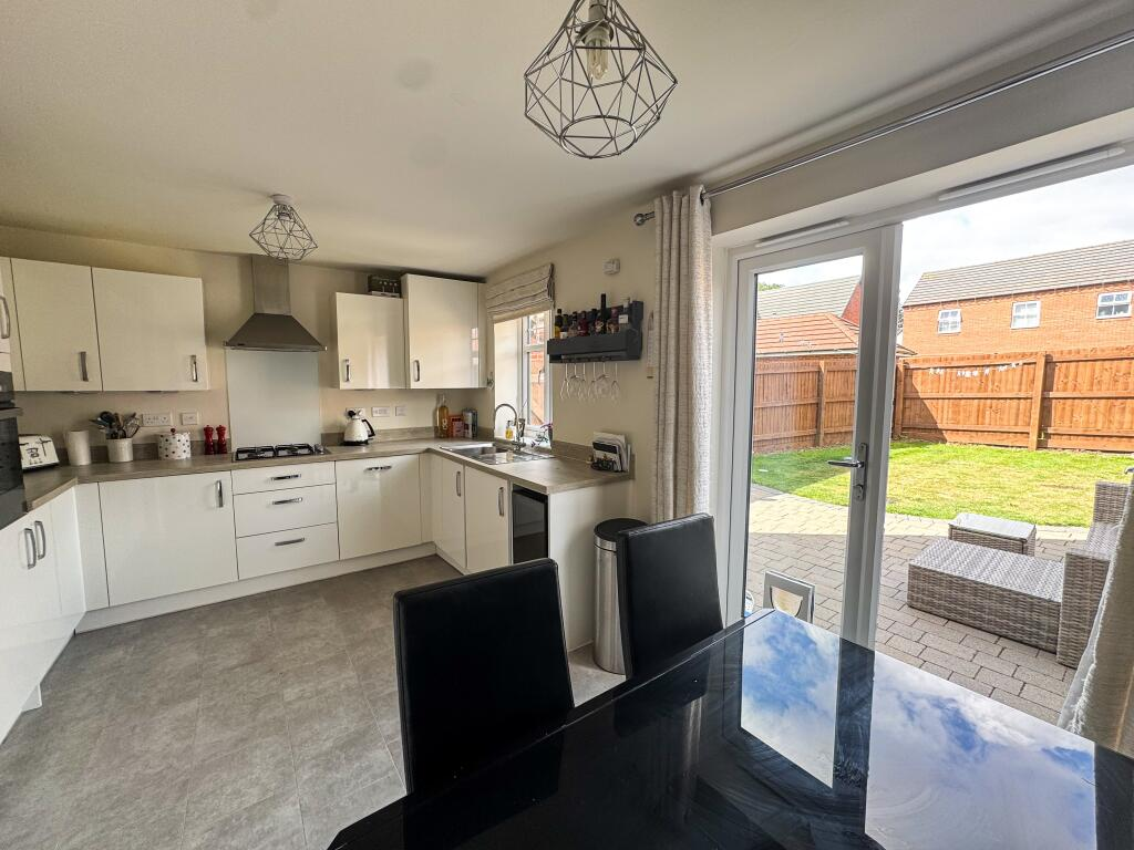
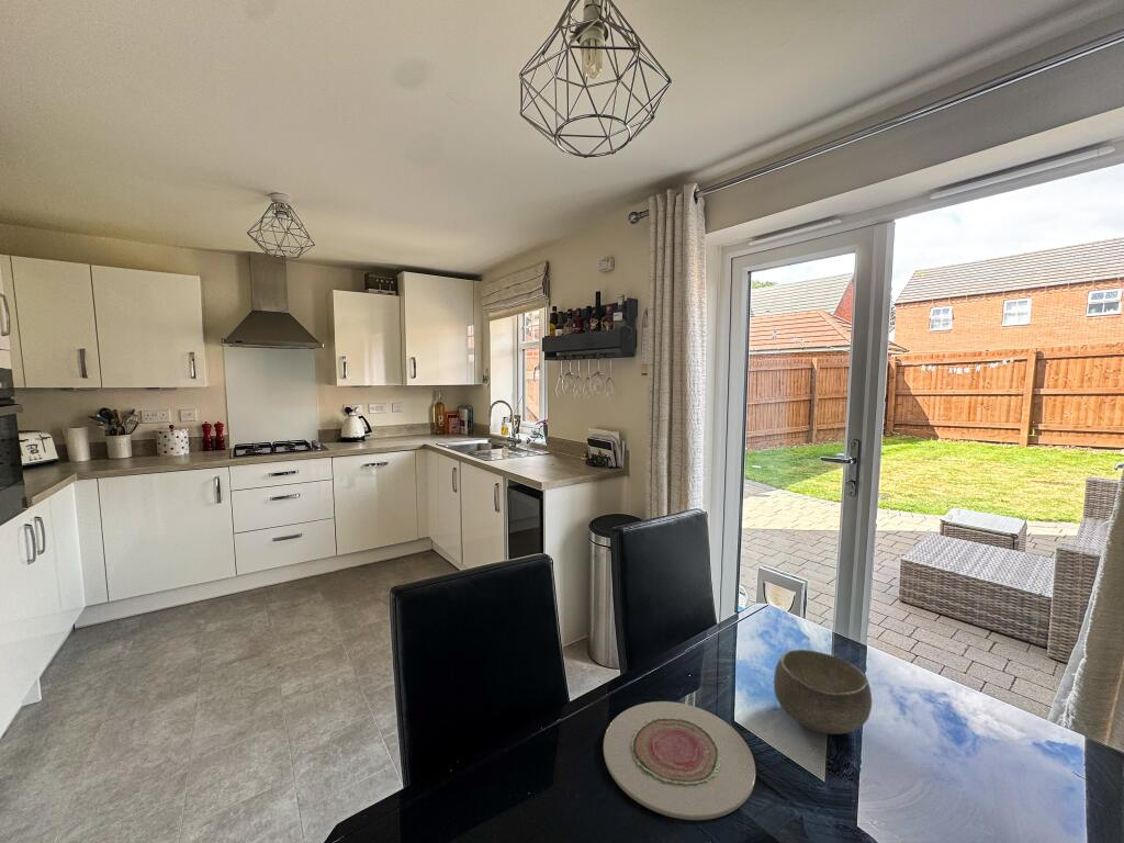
+ plate (676, 751)
+ bowl (820, 695)
